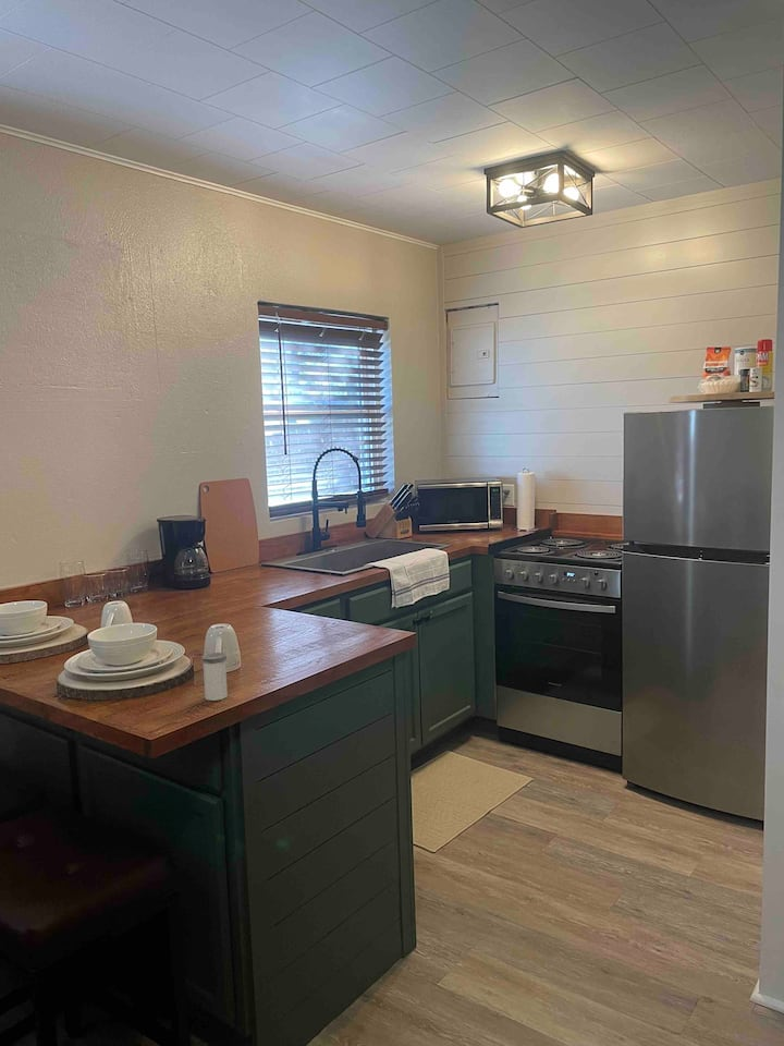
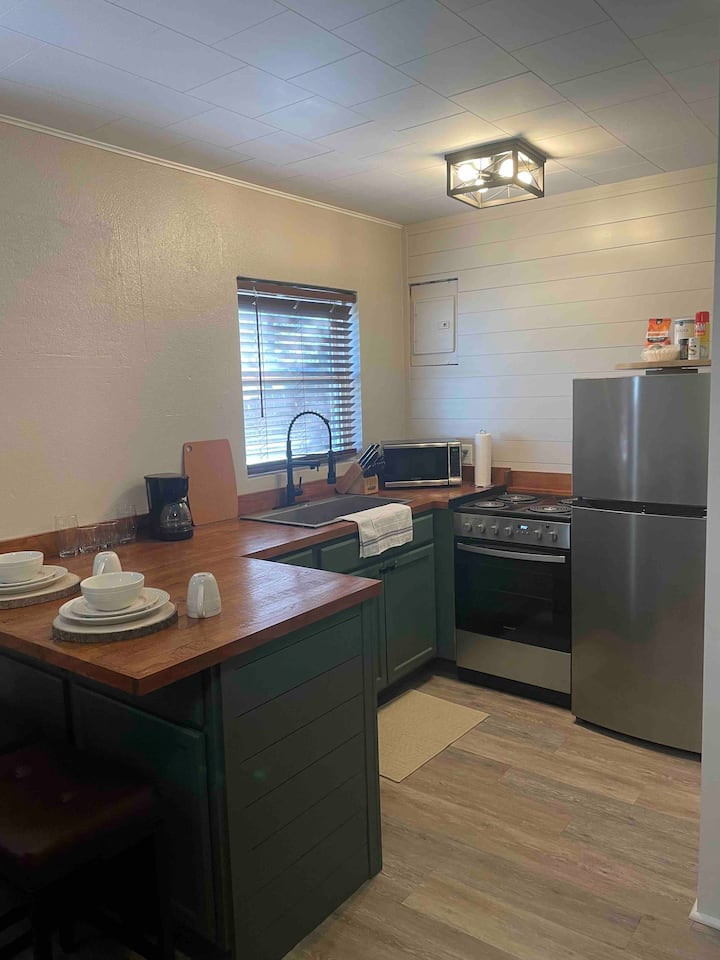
- salt shaker (215, 676)
